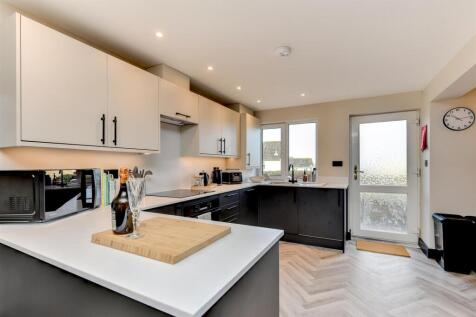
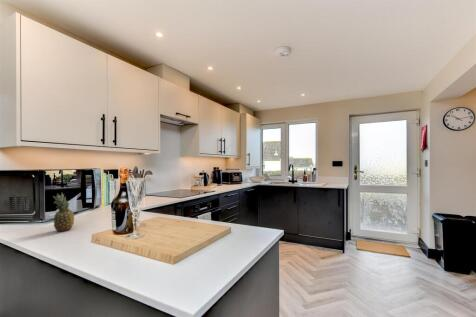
+ fruit (63, 211)
